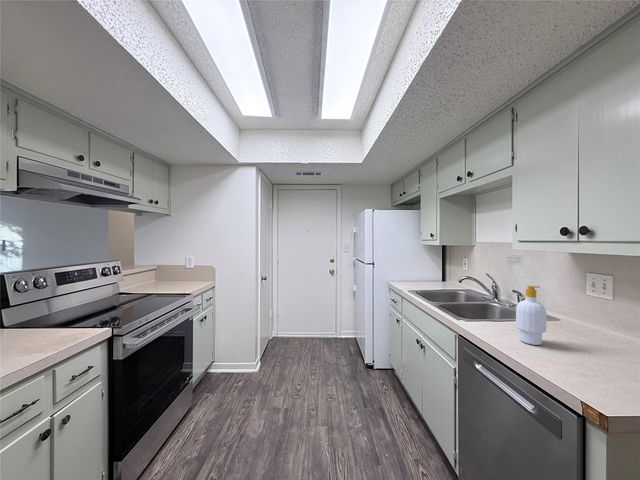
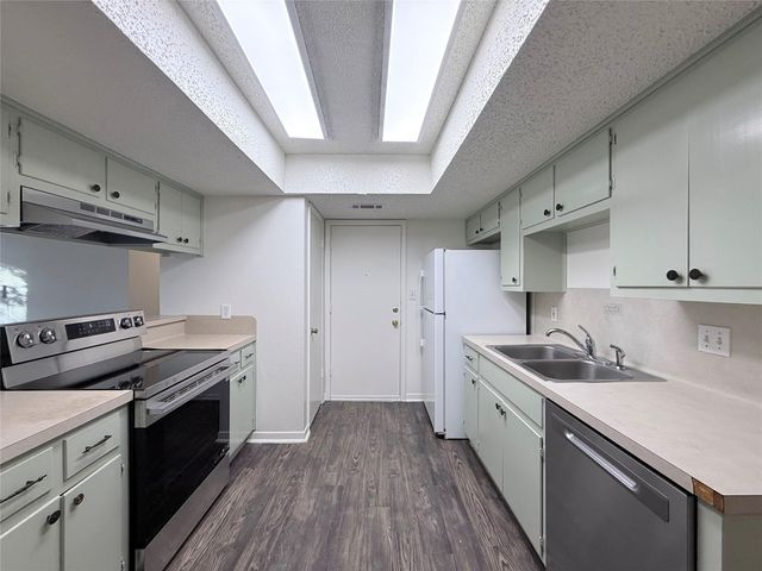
- soap bottle (530, 314)
